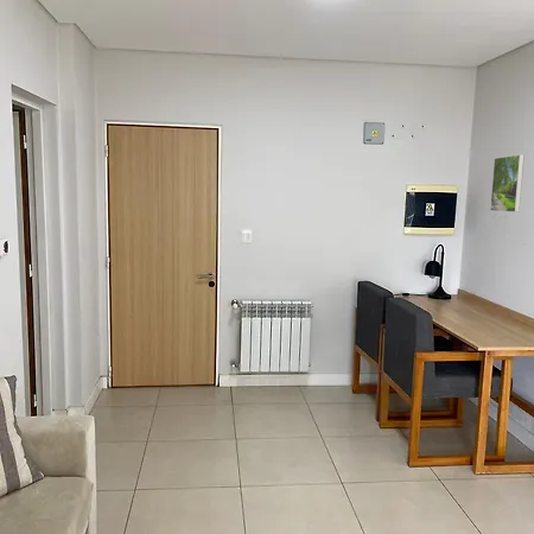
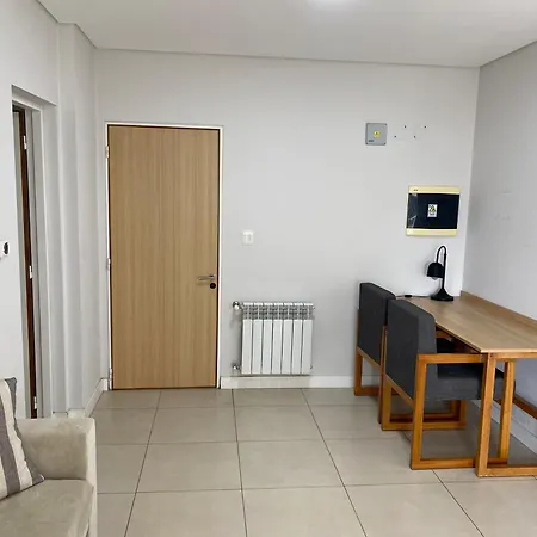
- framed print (506, 184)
